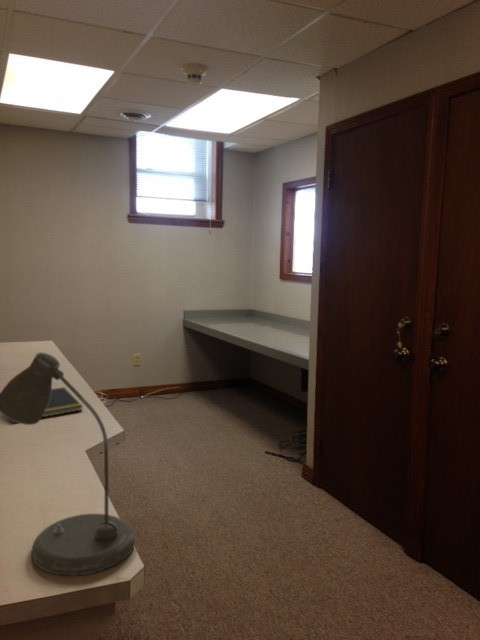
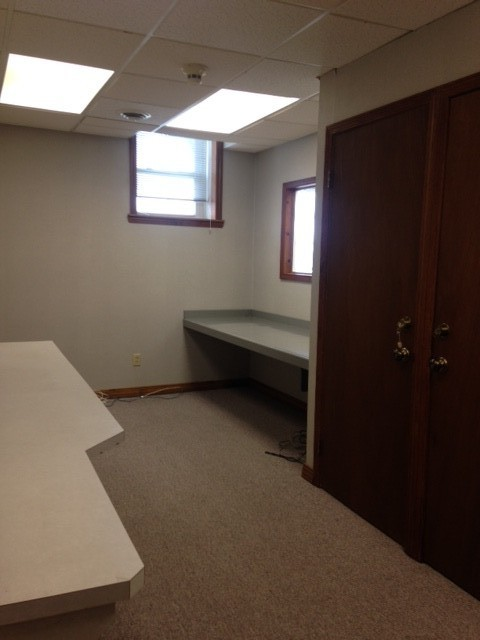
- notepad (47, 405)
- desk lamp (104, 453)
